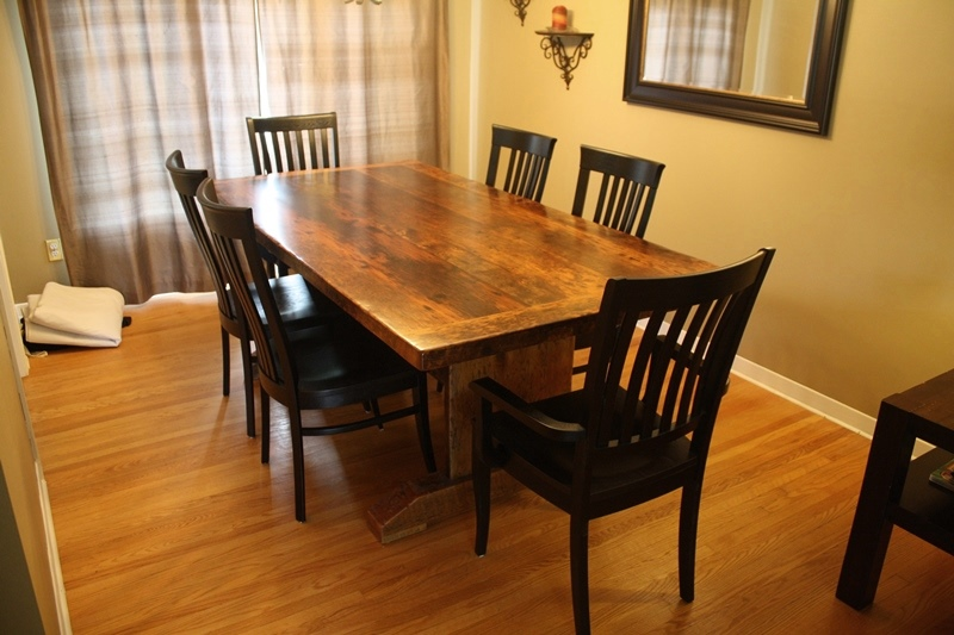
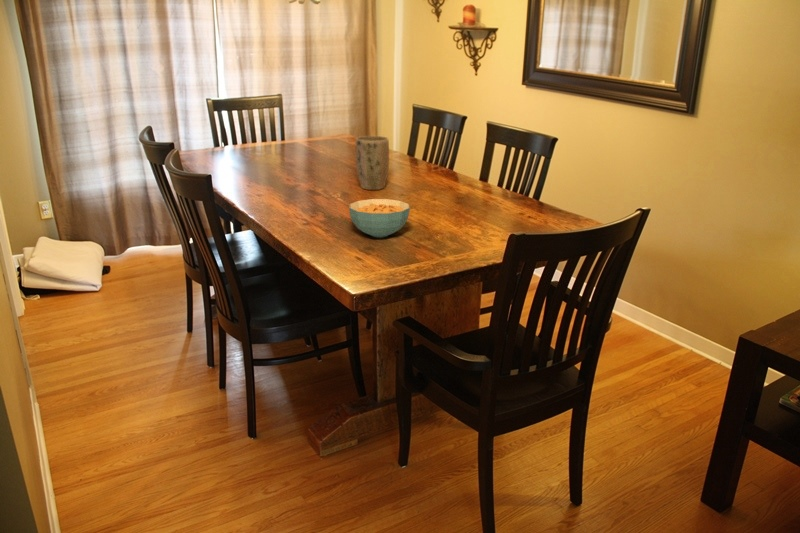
+ plant pot (372, 163)
+ cereal bowl (379, 220)
